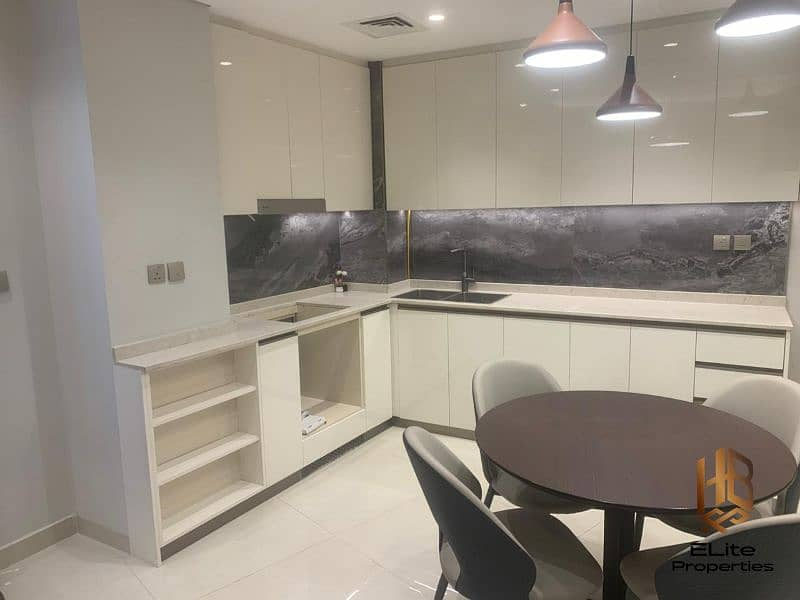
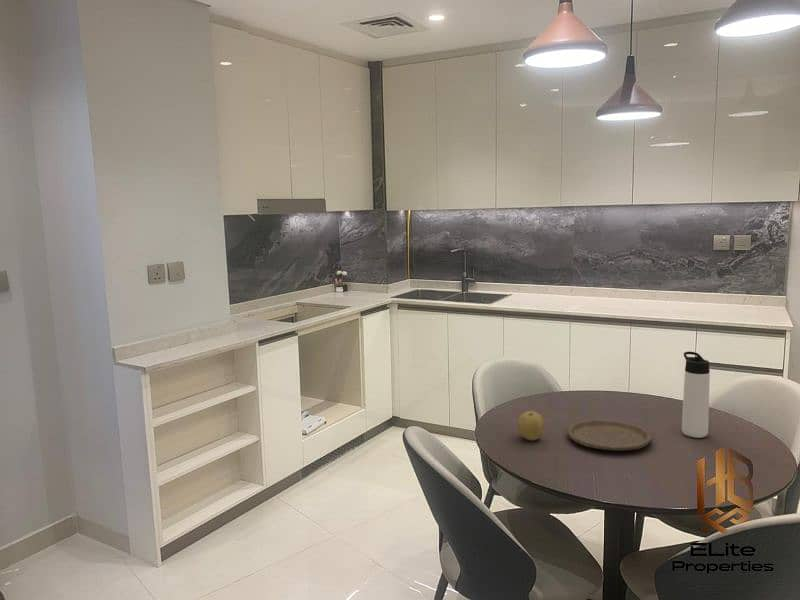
+ fruit (530, 425)
+ thermos bottle (694, 394)
+ plate (608, 435)
